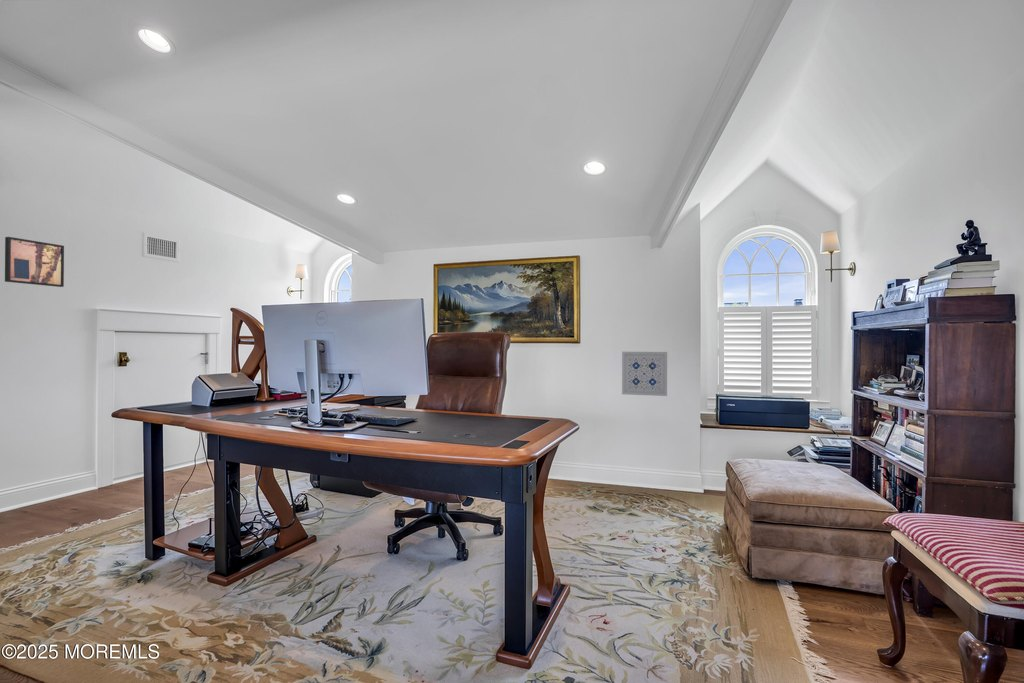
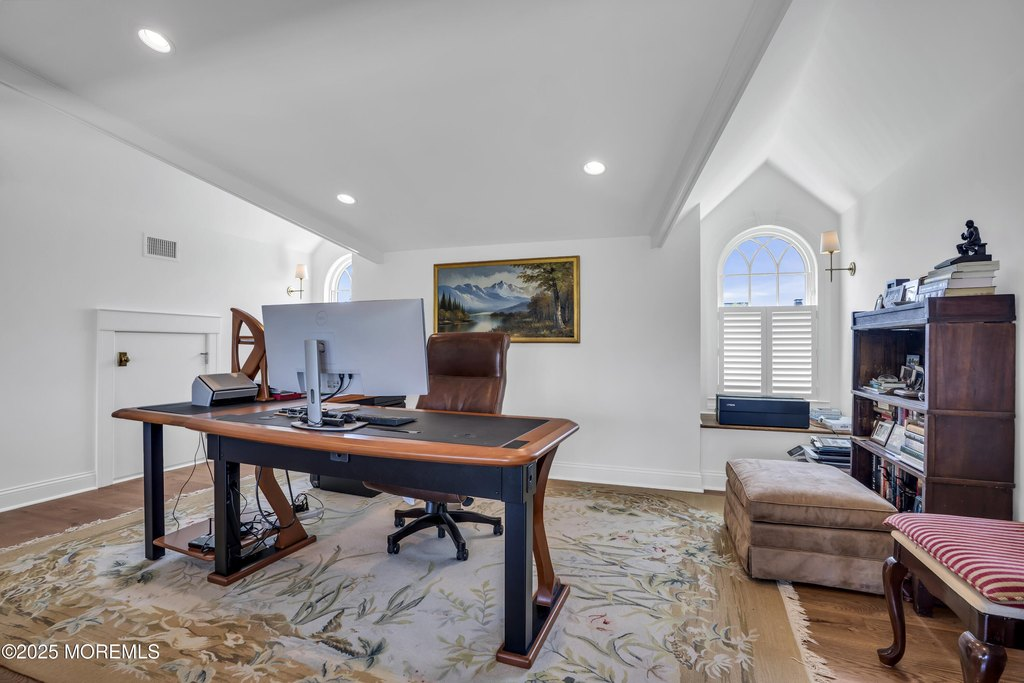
- wall art (35, 262)
- wall art (644, 373)
